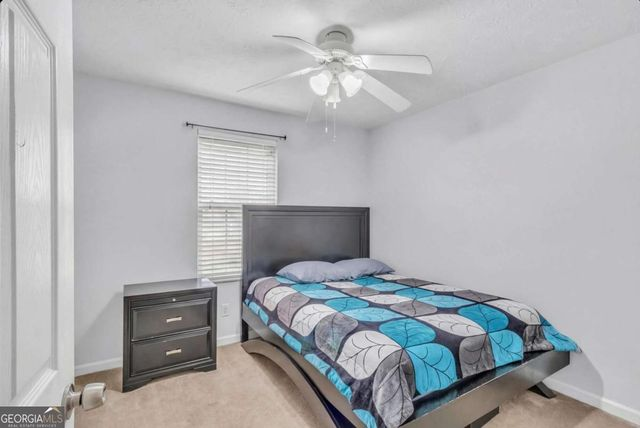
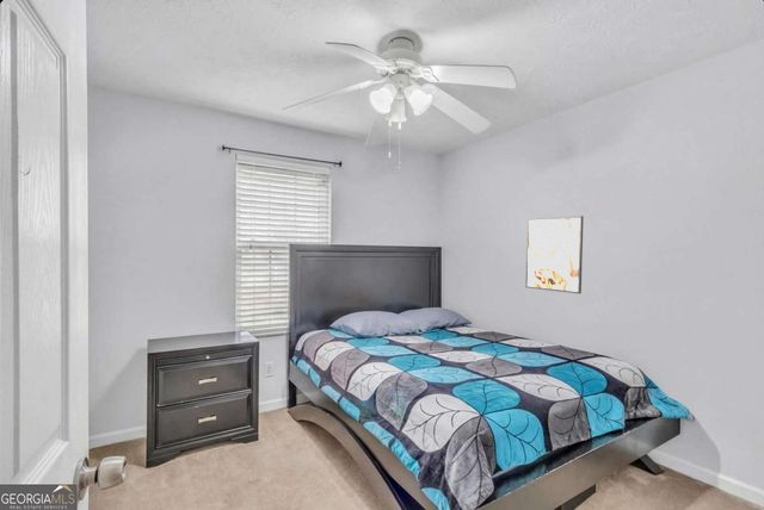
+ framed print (552, 254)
